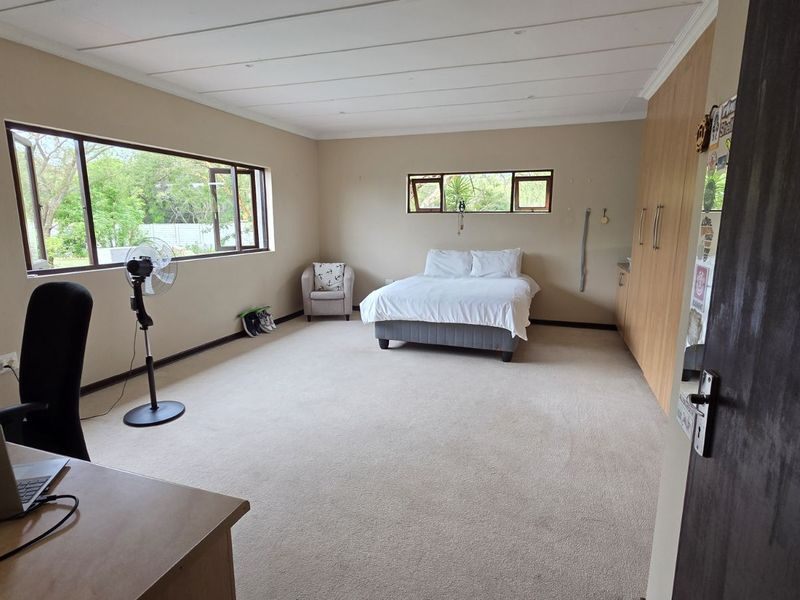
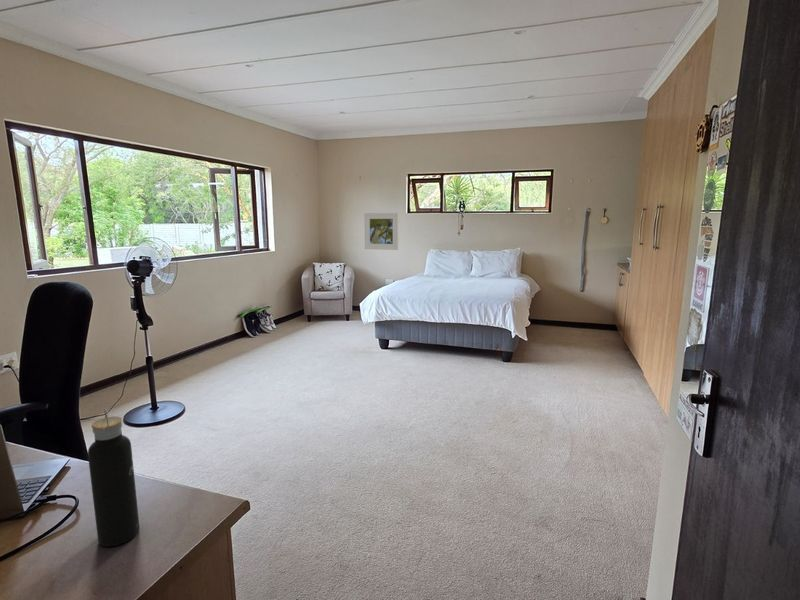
+ water bottle (112, 473)
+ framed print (381, 231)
